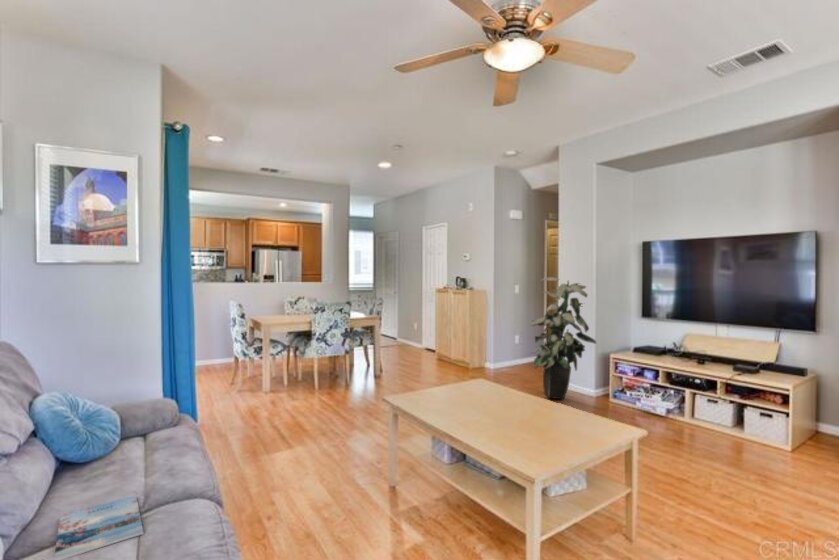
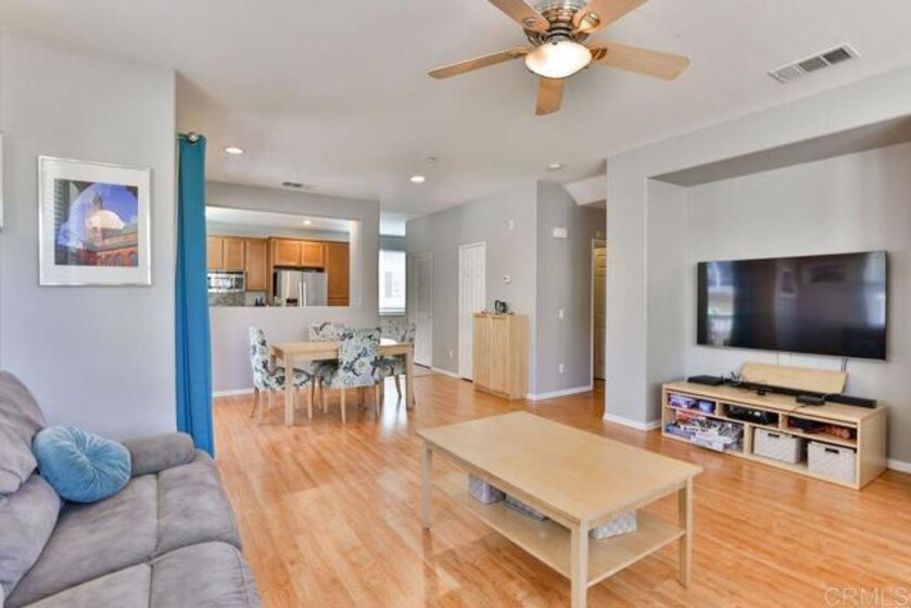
- magazine (100, 524)
- indoor plant (558, 337)
